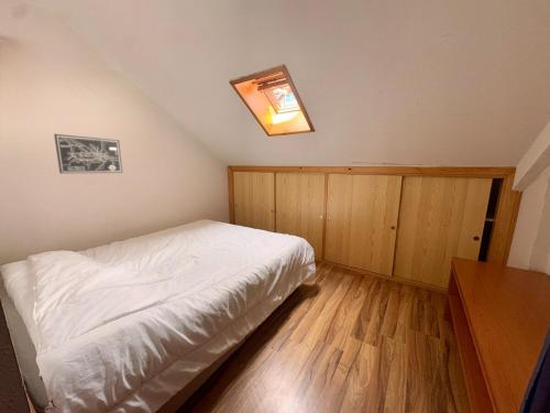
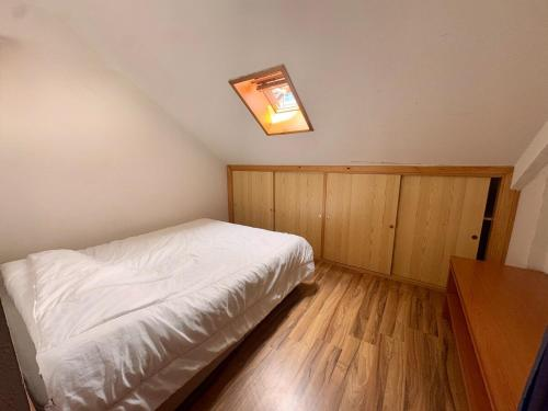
- wall art (91, 155)
